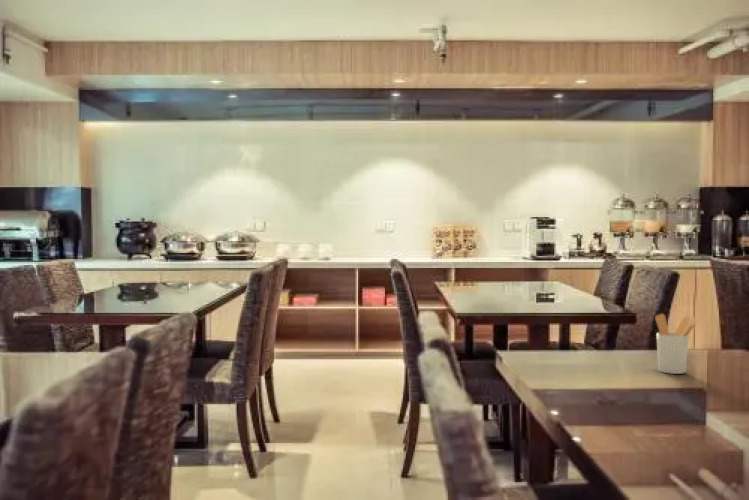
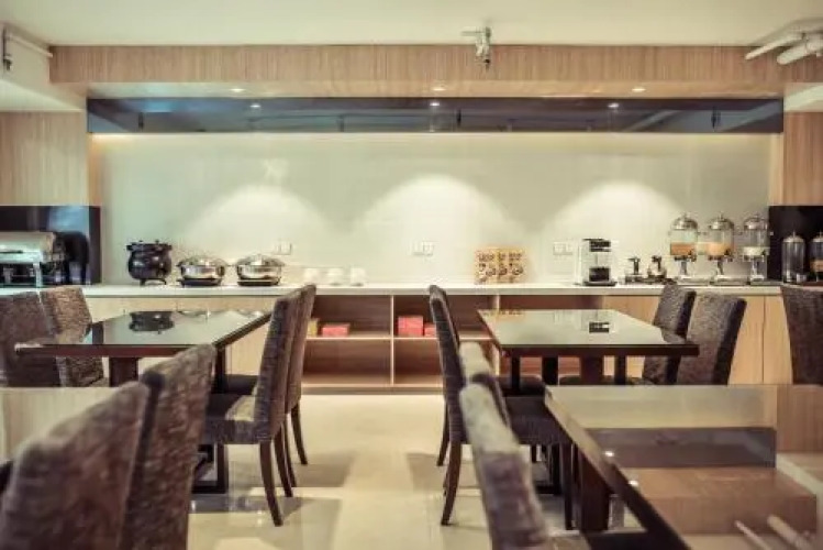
- utensil holder (677, 342)
